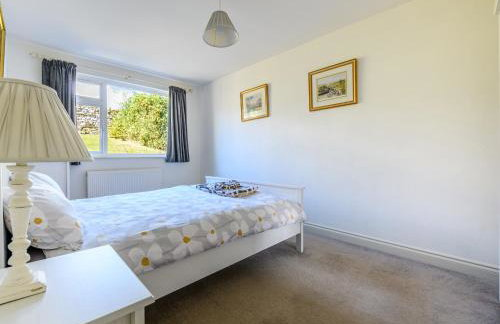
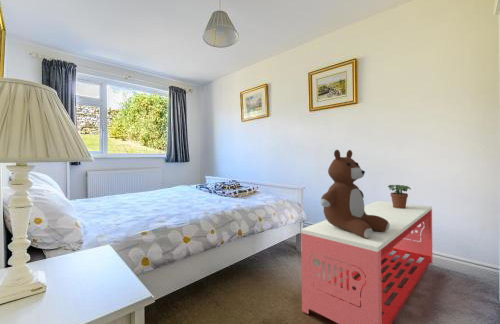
+ teddy bear (353, 189)
+ storage bench (378, 249)
+ potted plant (398, 196)
